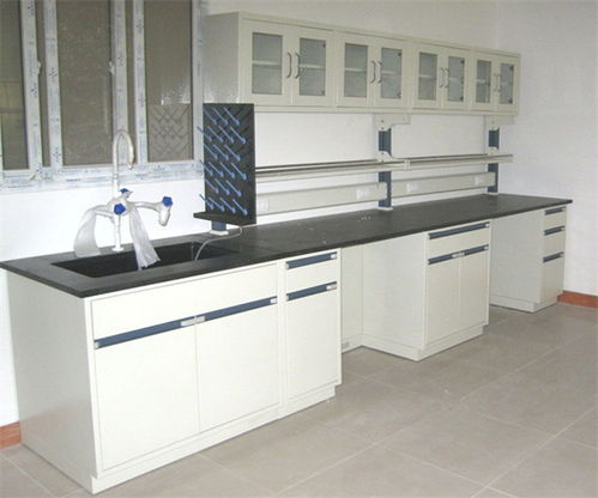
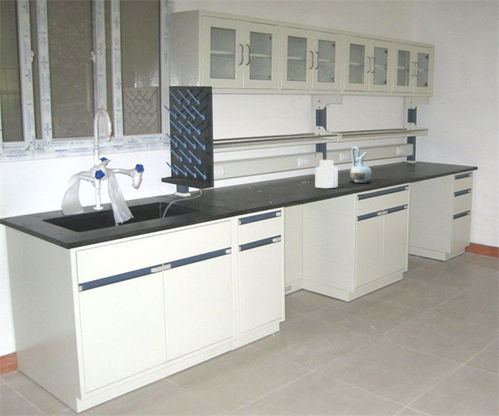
+ jar (325, 173)
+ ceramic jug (360, 164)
